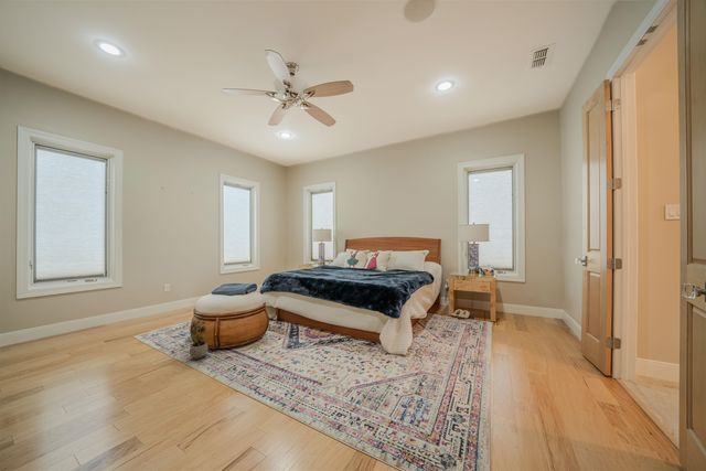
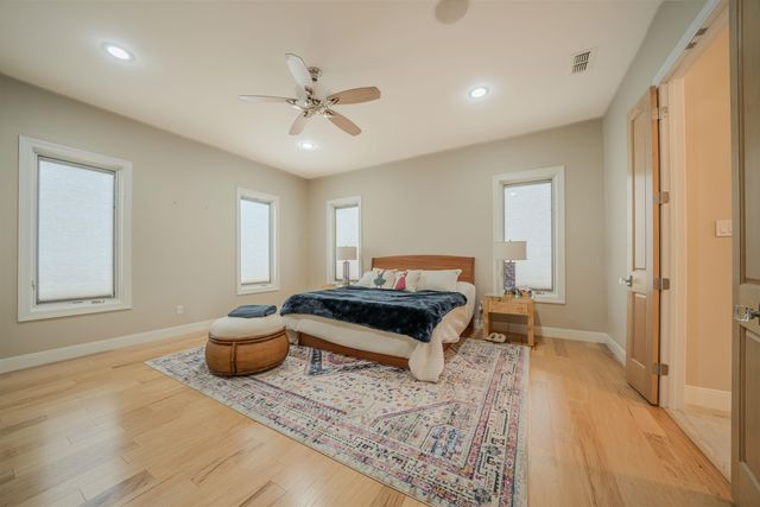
- potted plant (197, 340)
